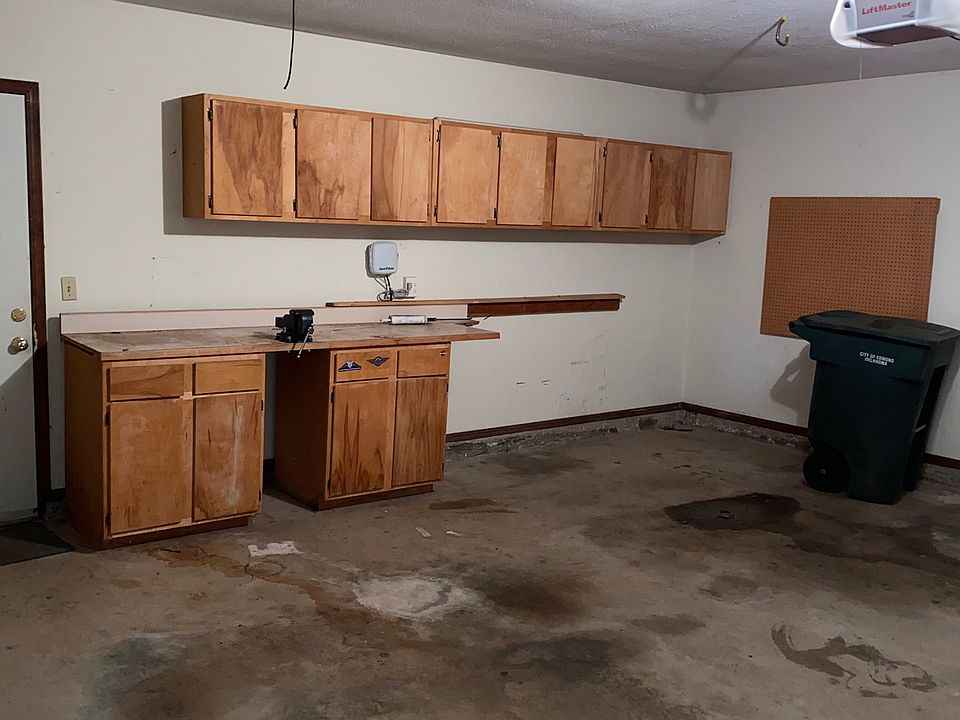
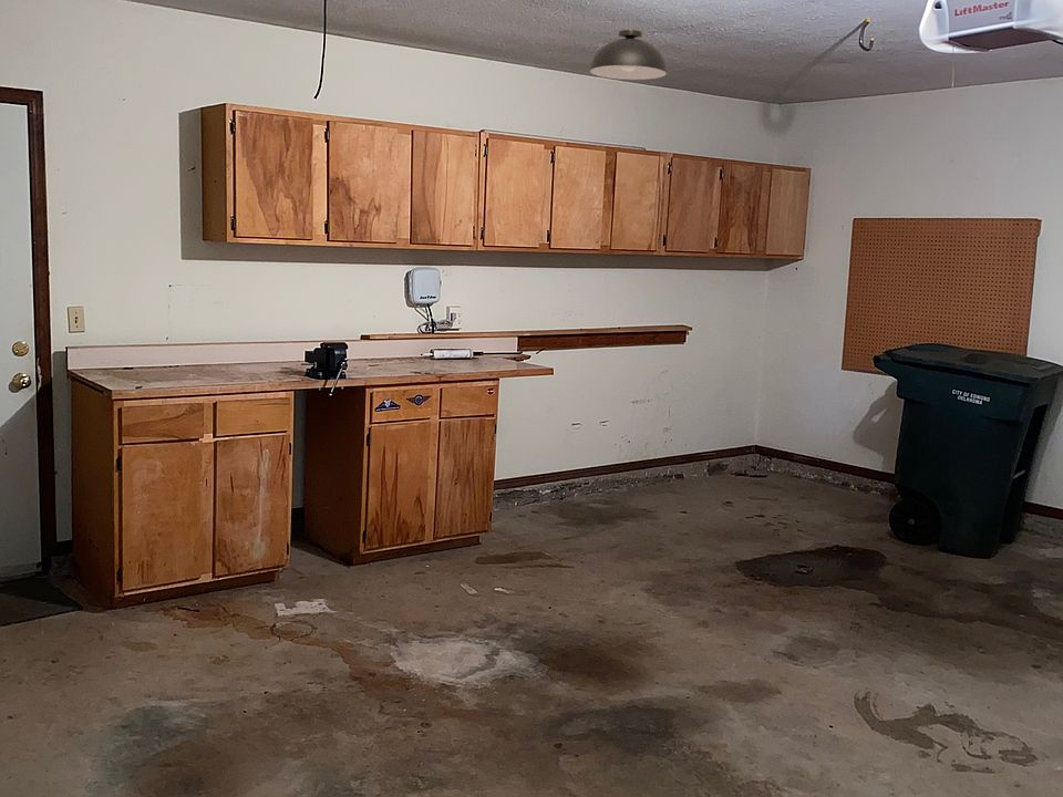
+ light fixture (629, 52)
